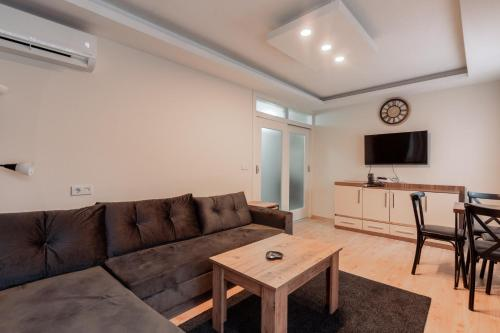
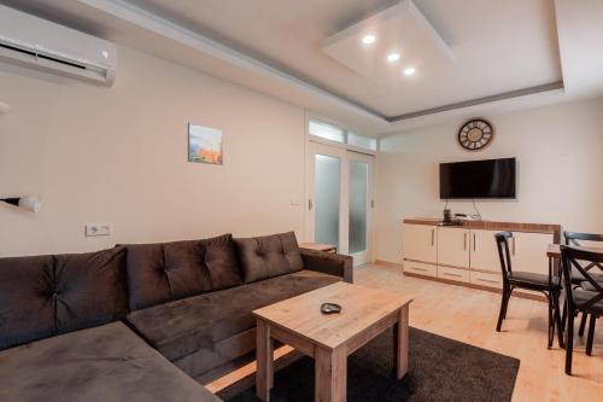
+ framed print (205, 145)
